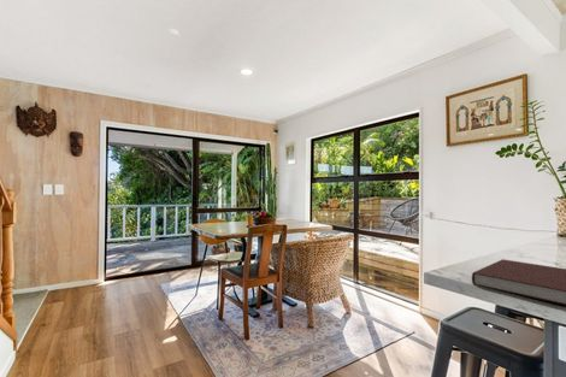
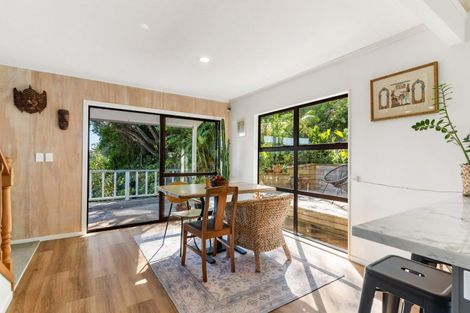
- notebook (530, 278)
